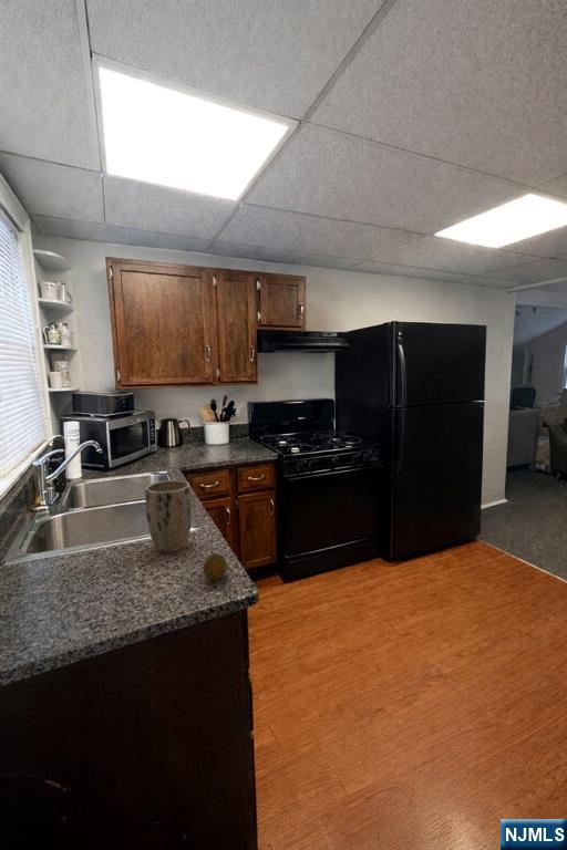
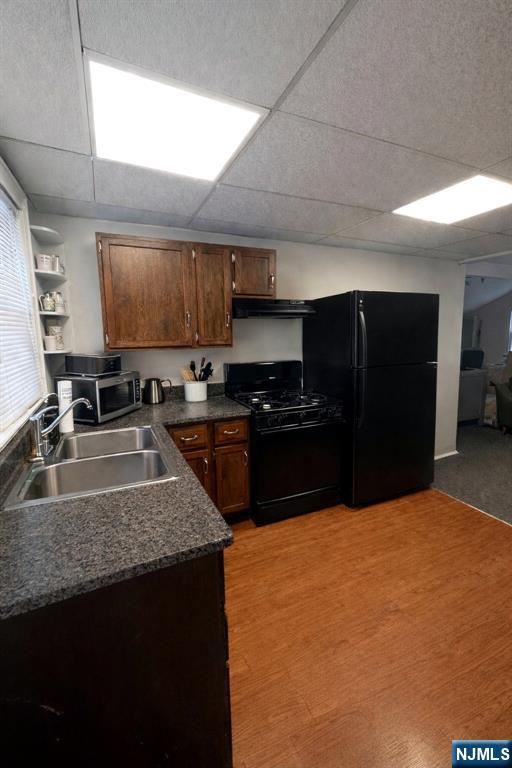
- plant pot (169, 516)
- fruit (215, 567)
